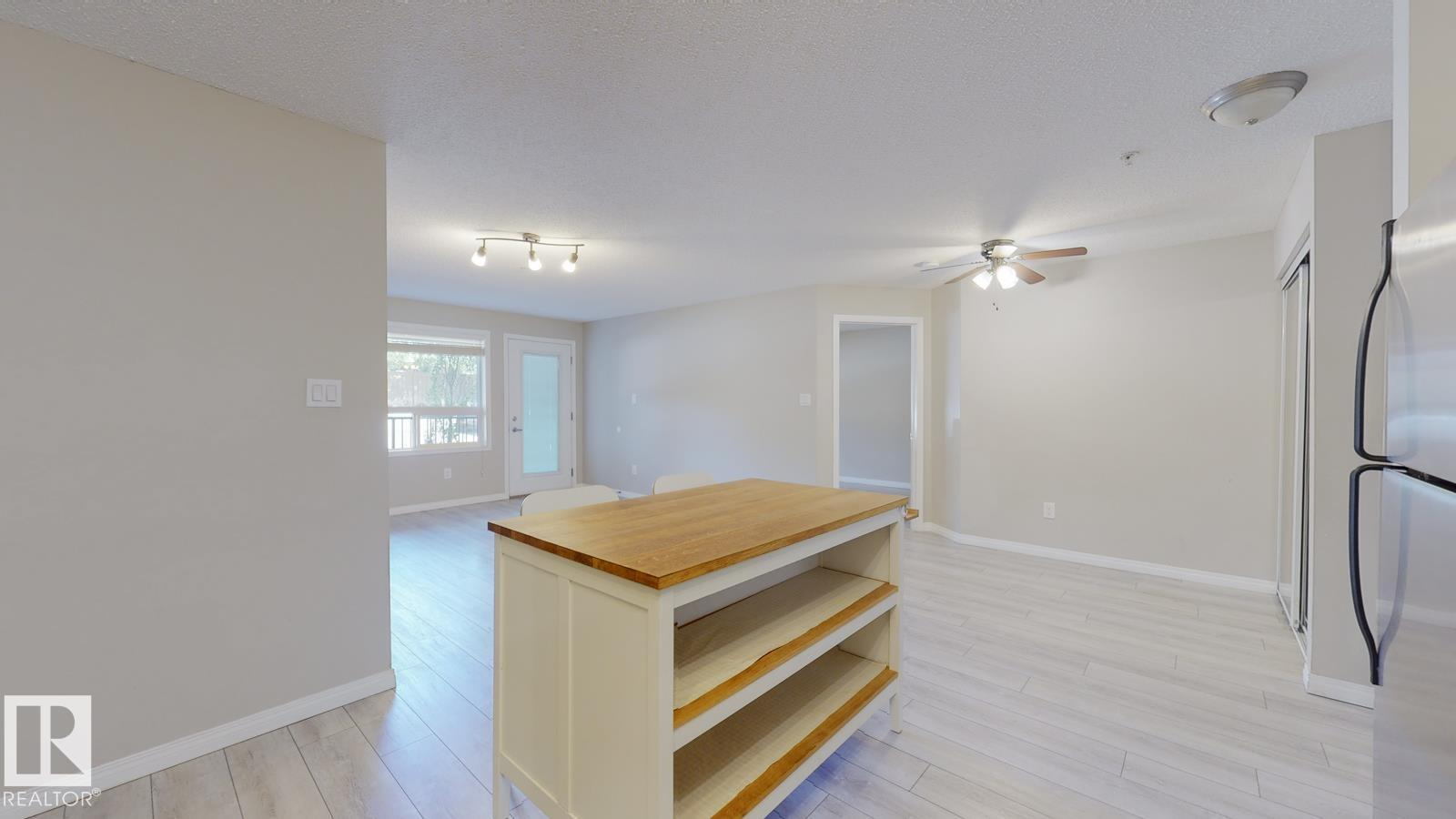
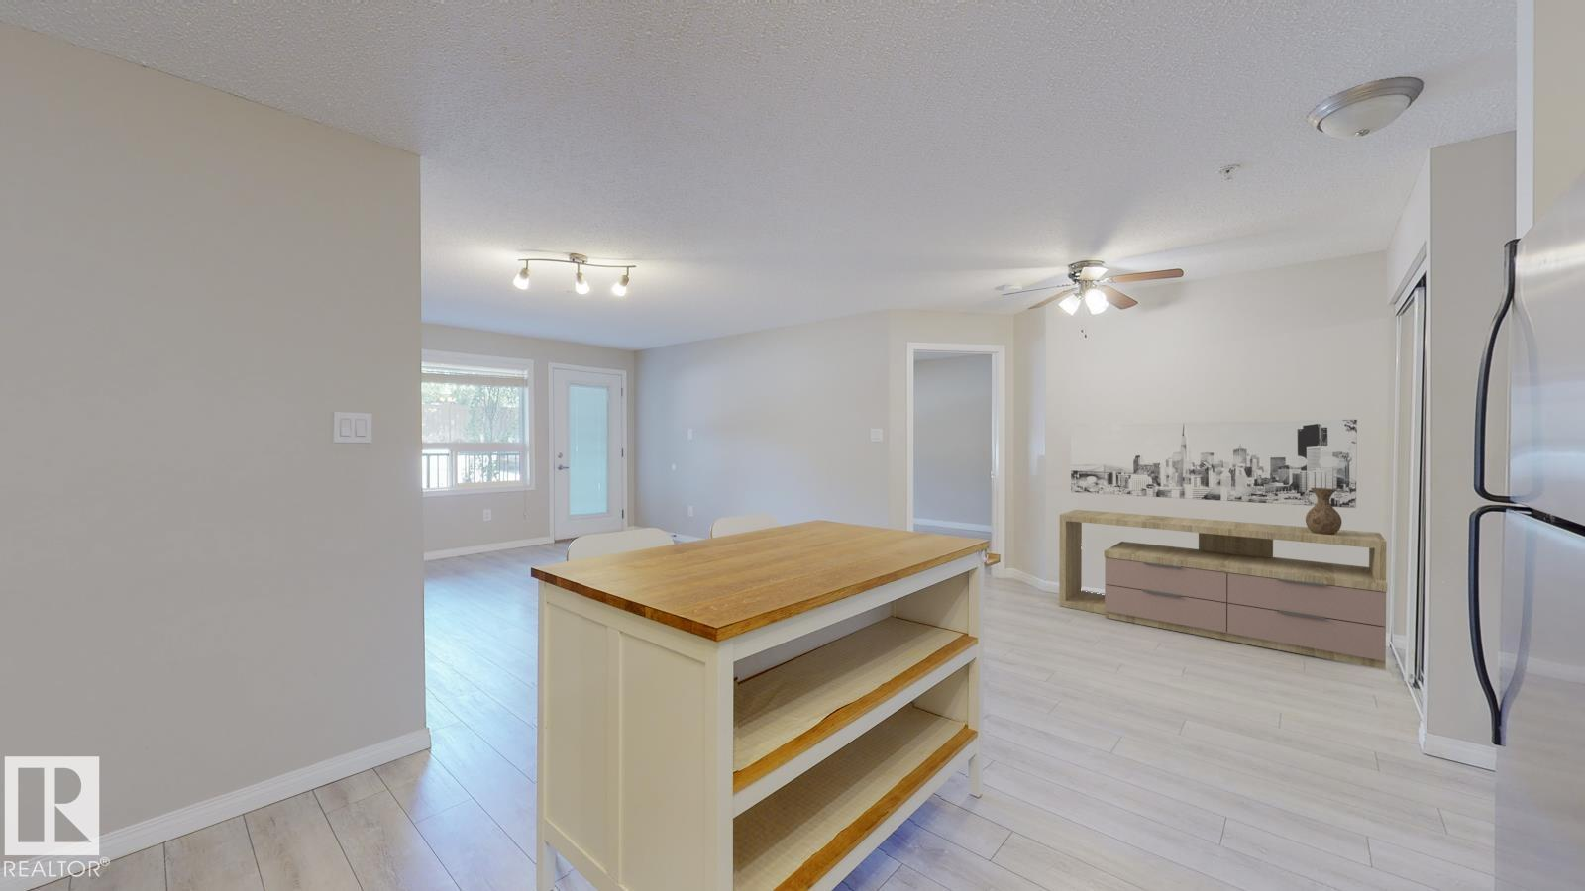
+ sideboard (1200, 574)
+ wall art (1194, 460)
+ vase (1323, 510)
